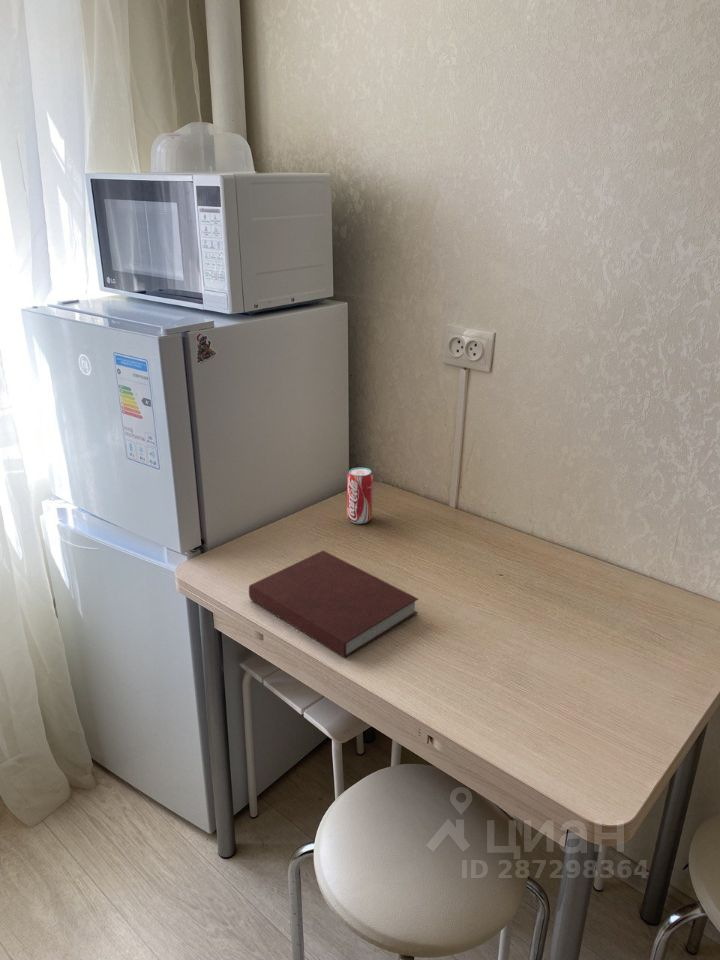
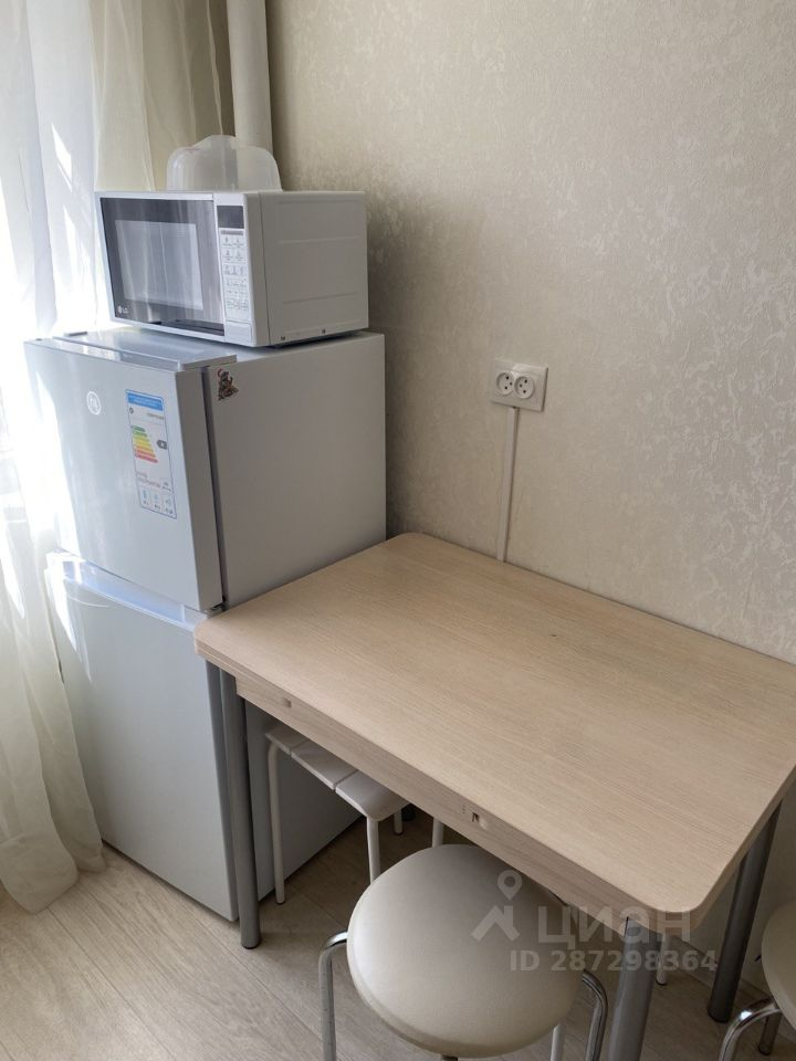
- notebook (332, 599)
- beverage can (359, 495)
